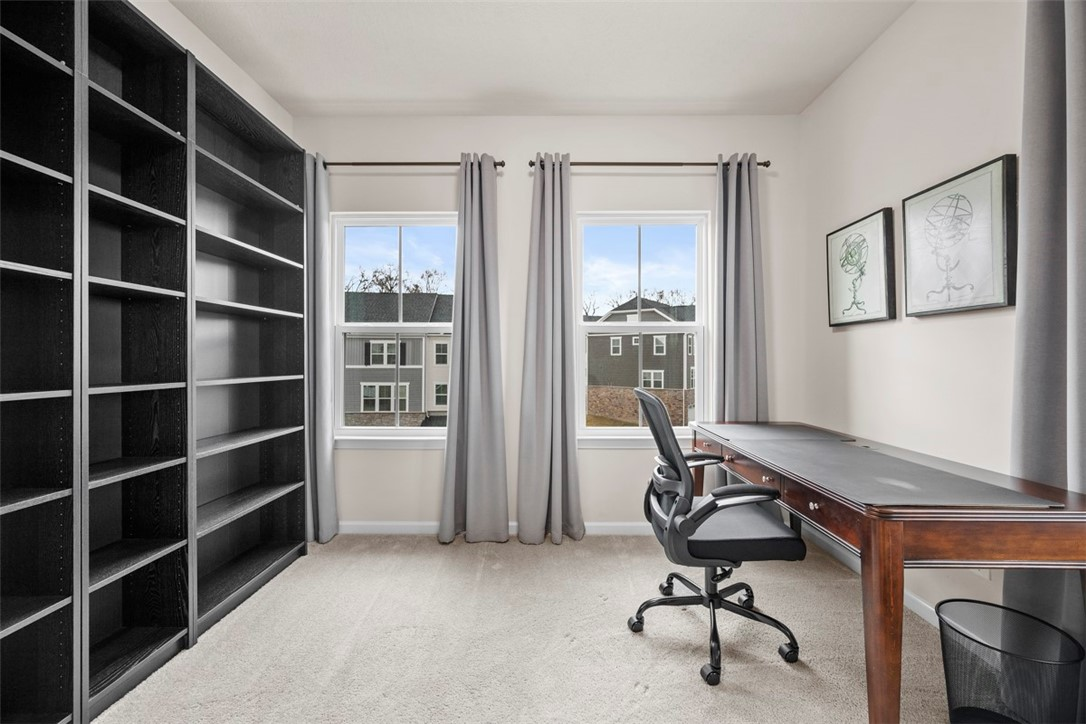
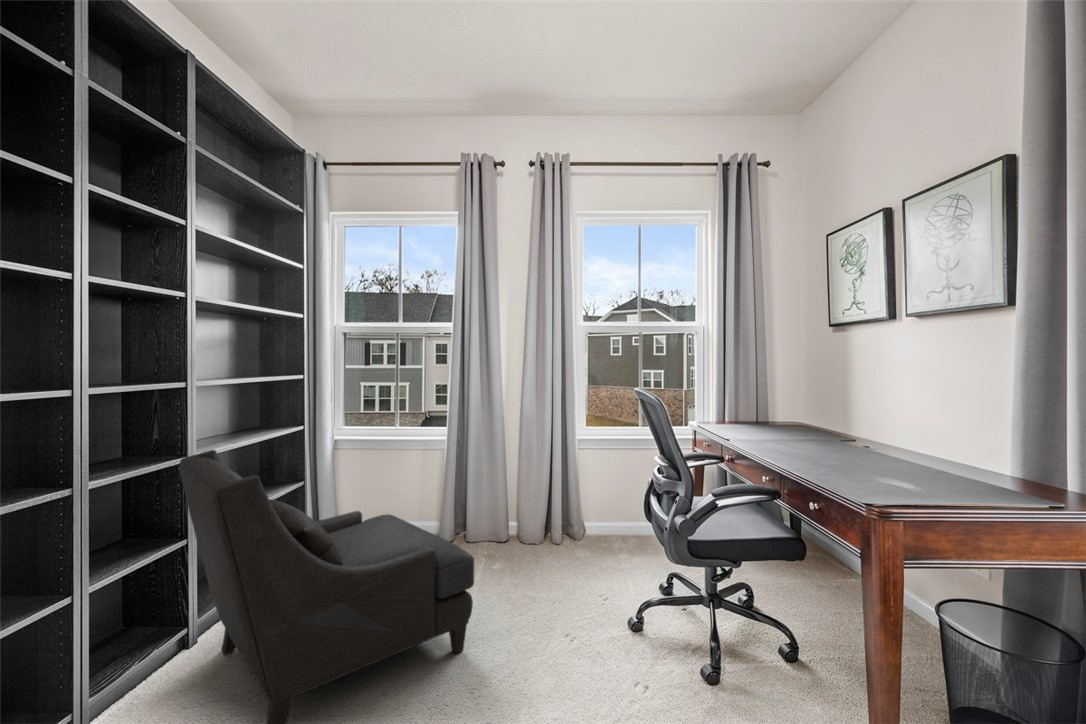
+ armchair (330, 551)
